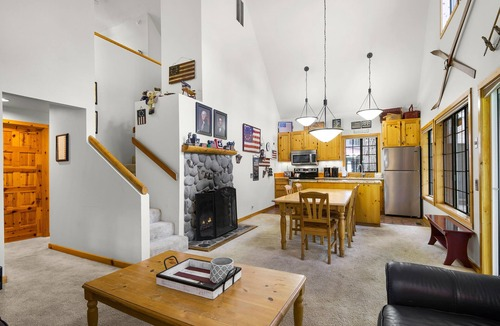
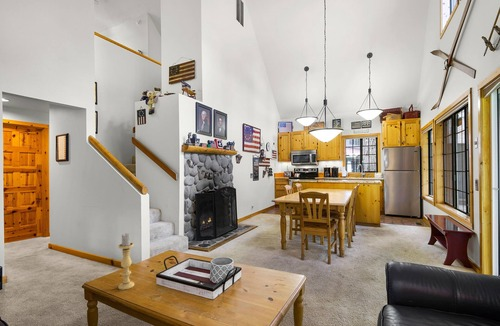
+ candle holder (126, 259)
